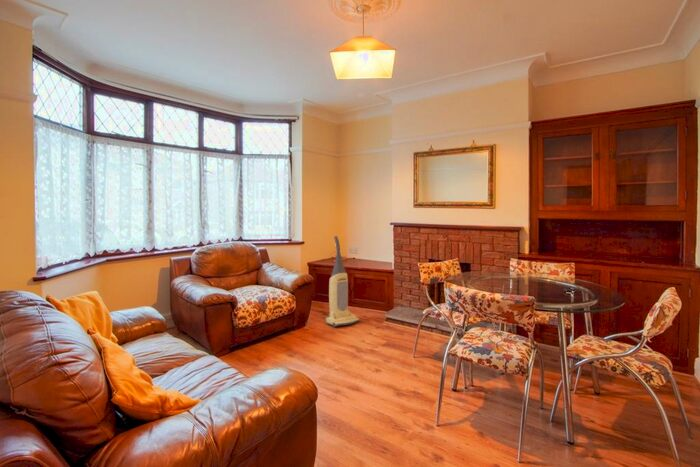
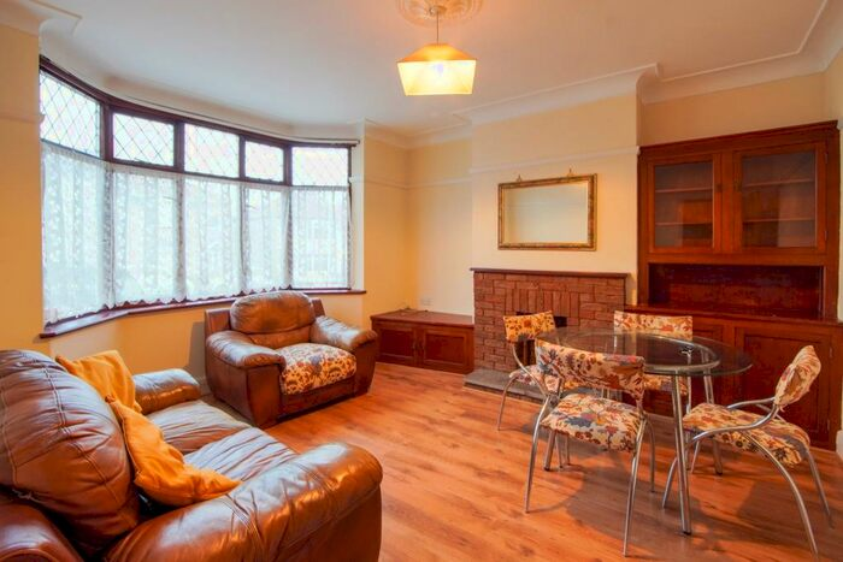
- vacuum cleaner (341, 279)
